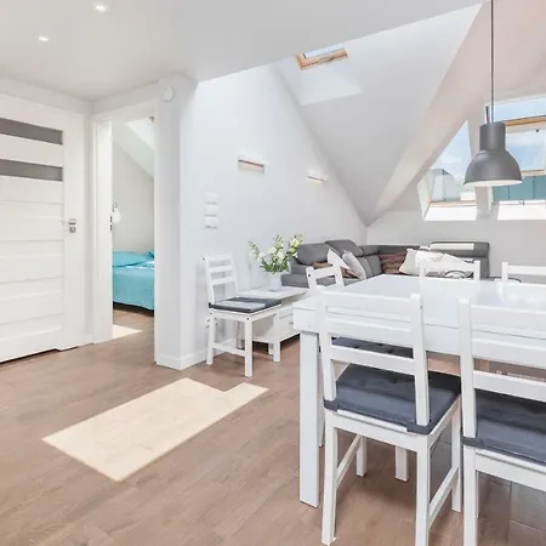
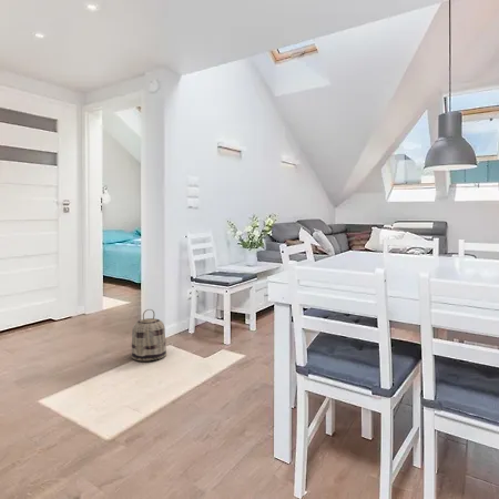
+ basket (149, 332)
